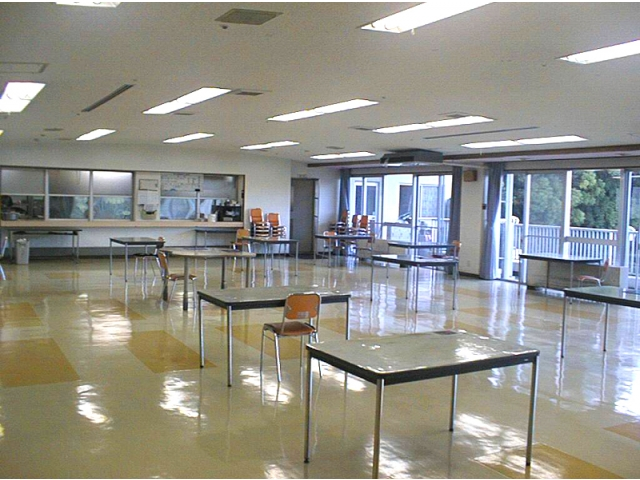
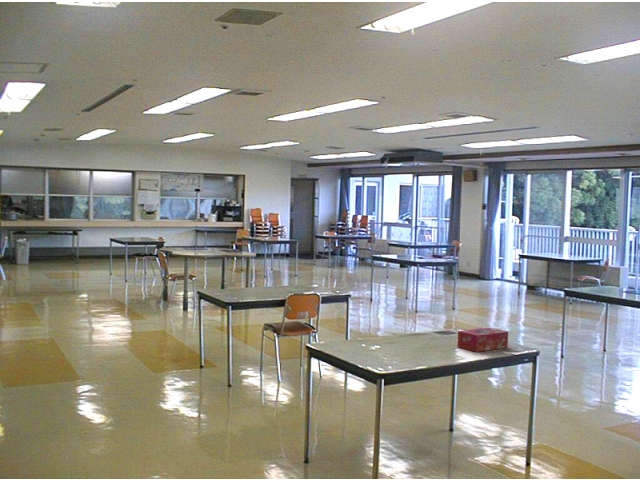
+ tissue box (482, 339)
